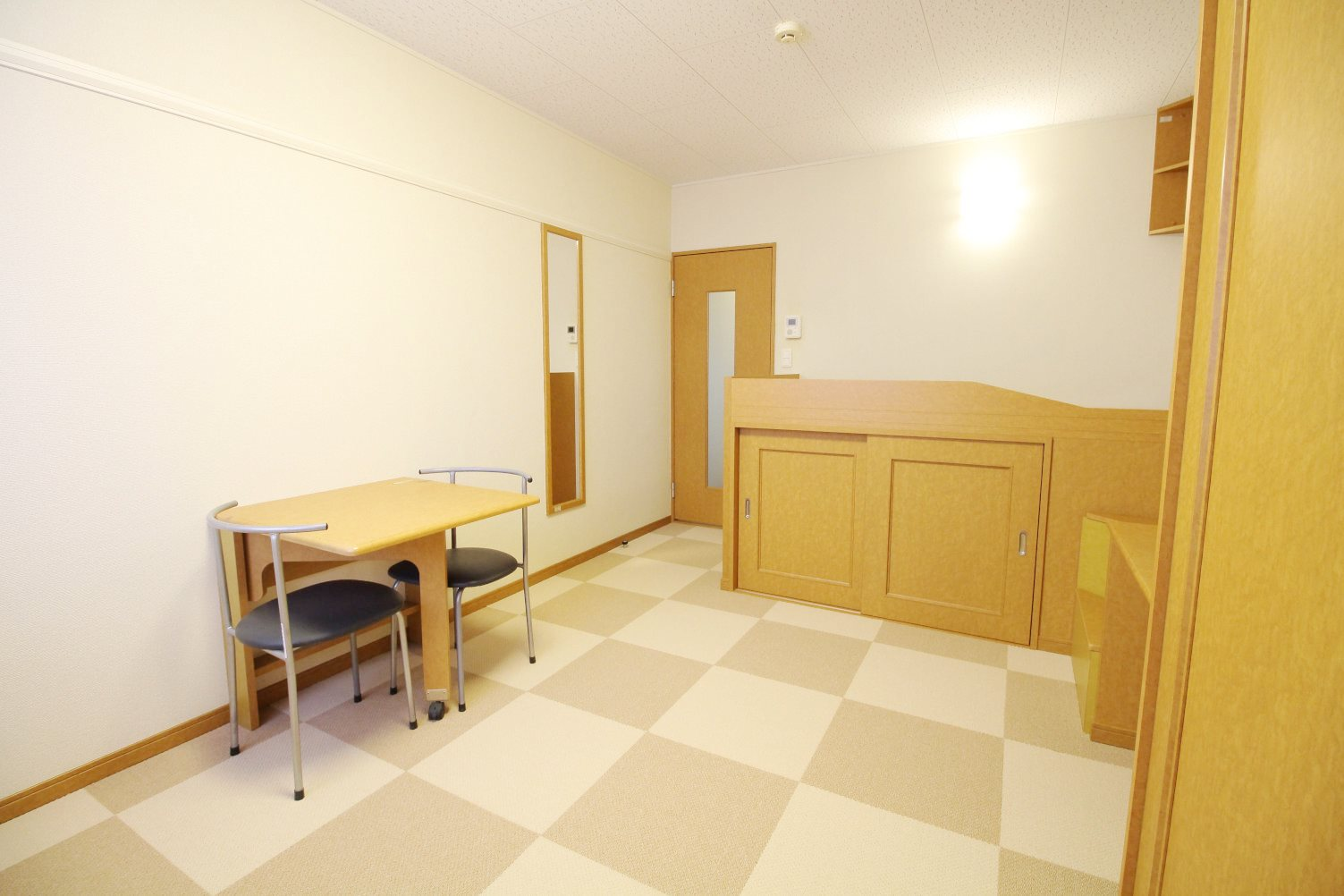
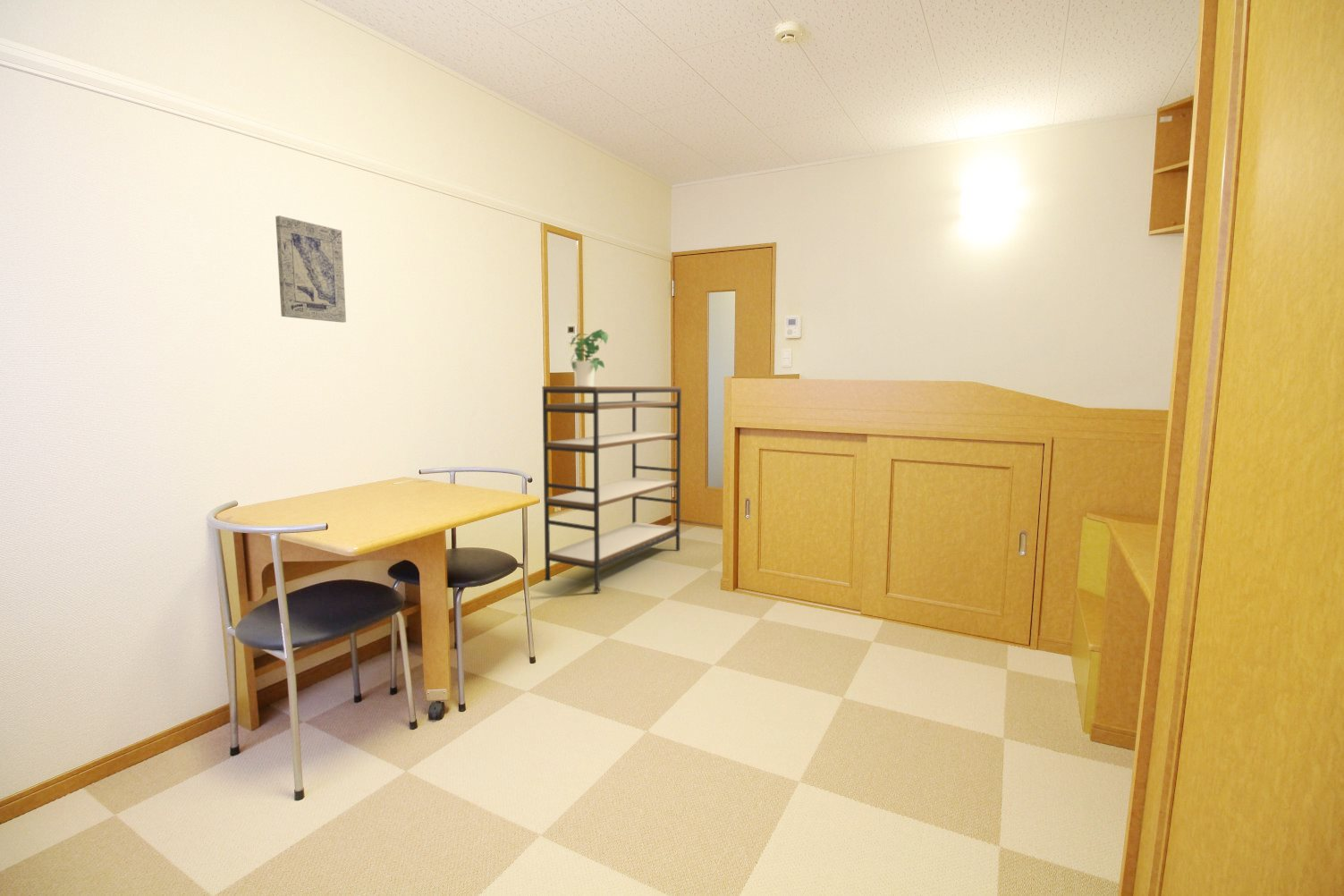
+ shelving unit (618, 481)
+ wall art (312, 272)
+ potted plant (589, 357)
